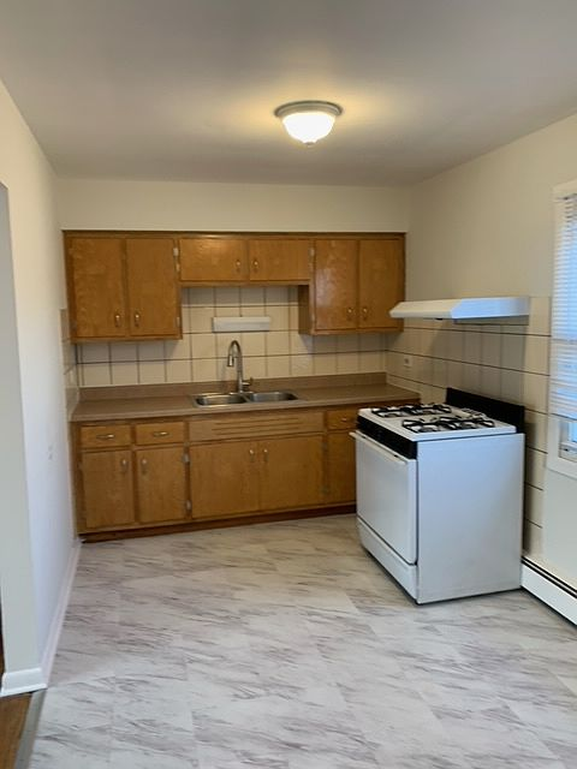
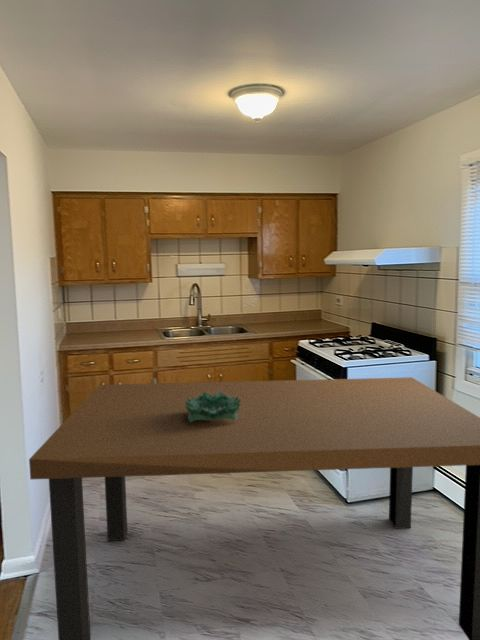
+ dining table (268, 471)
+ decorative bowl (213, 407)
